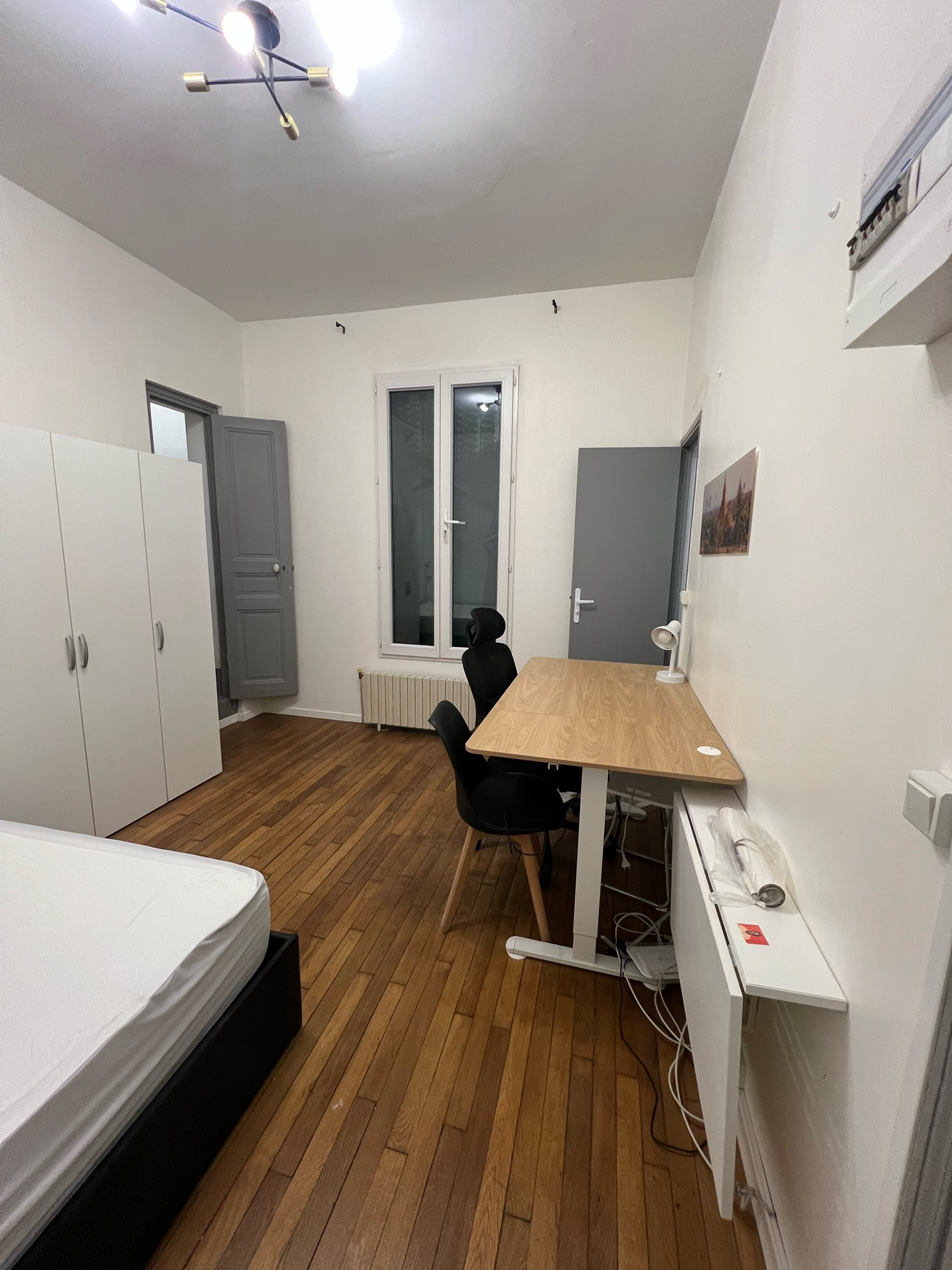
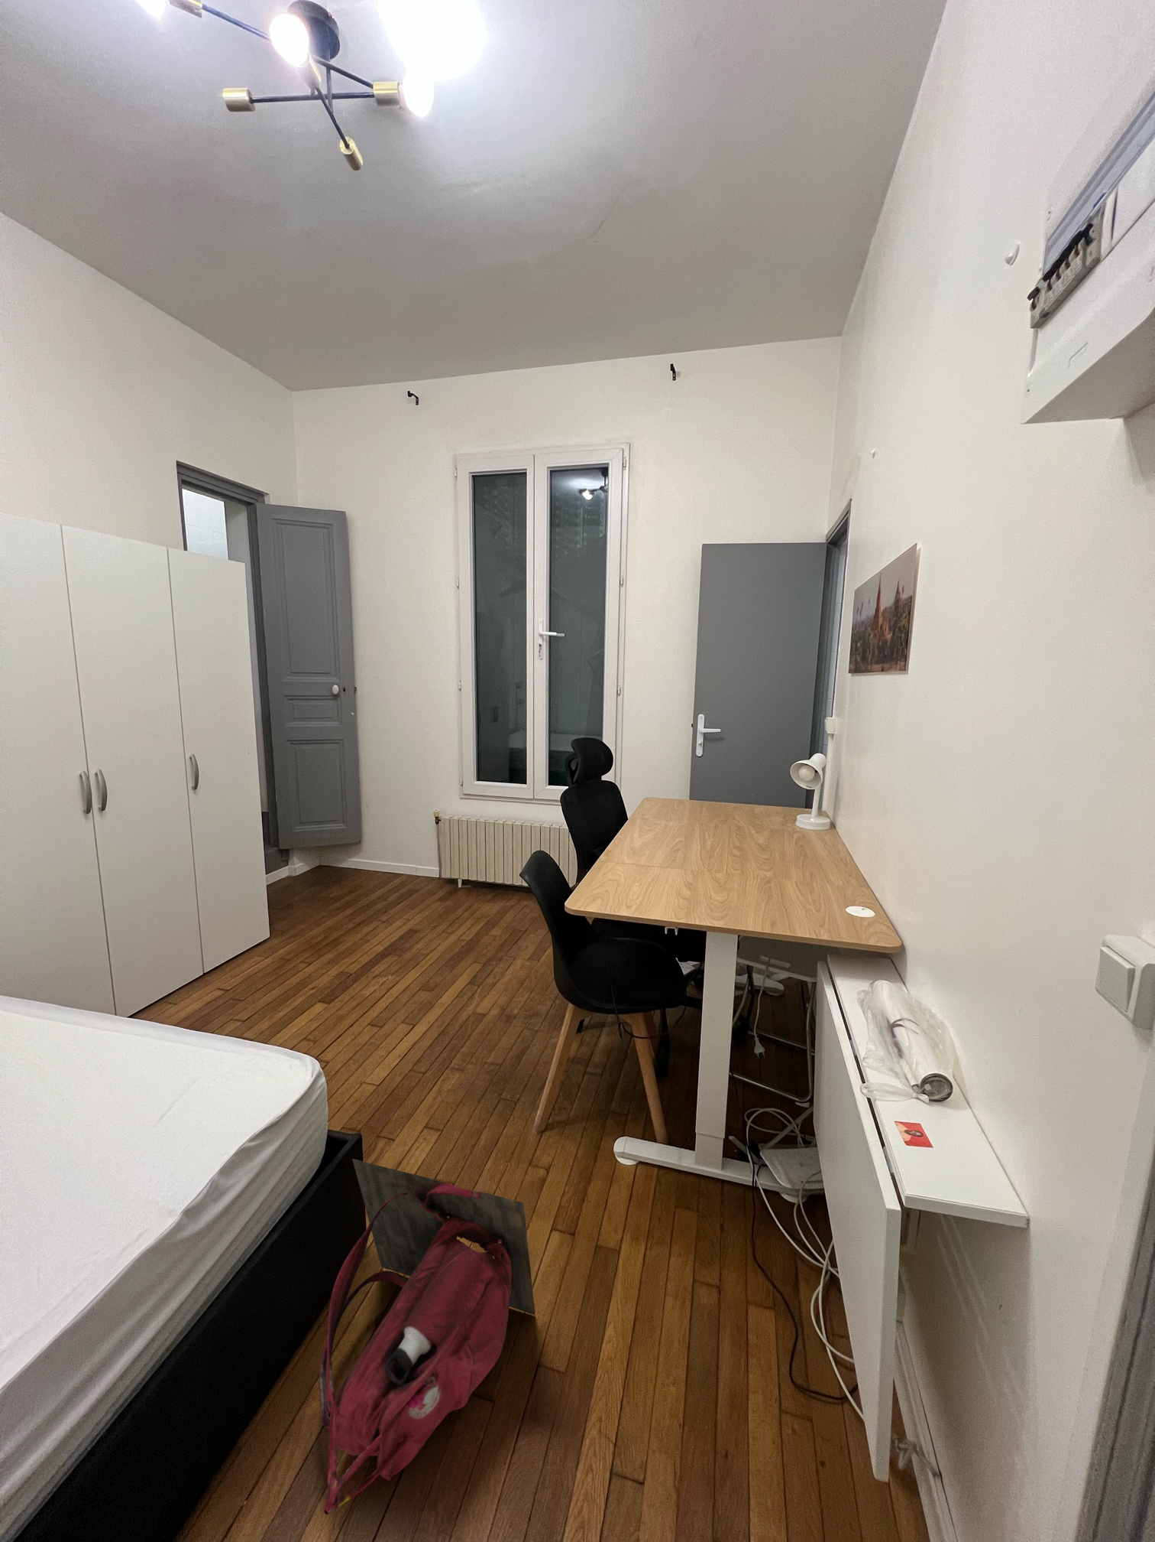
+ backpack (405, 1320)
